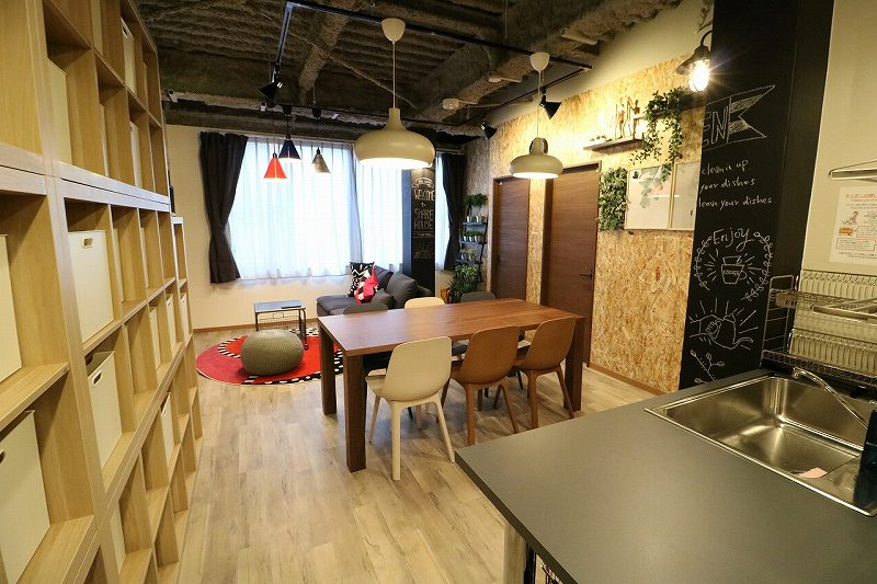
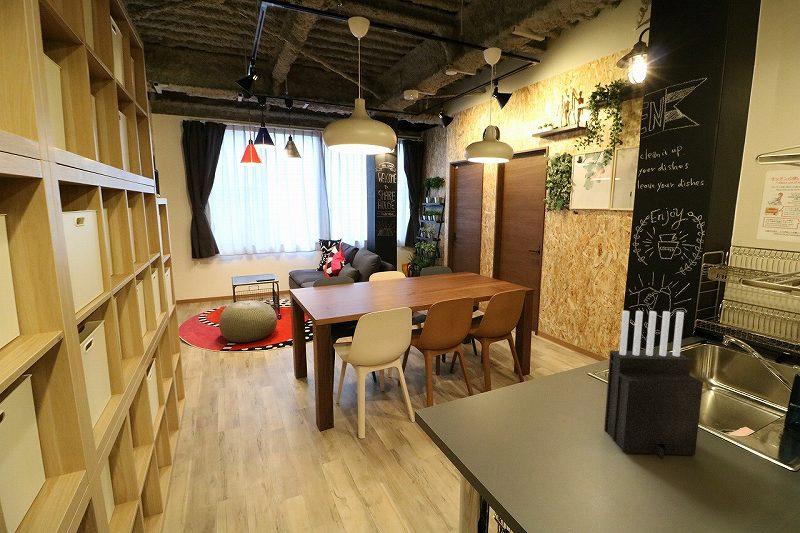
+ knife block (655, 381)
